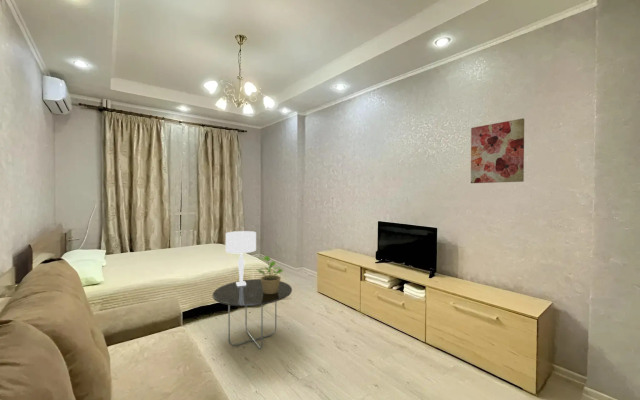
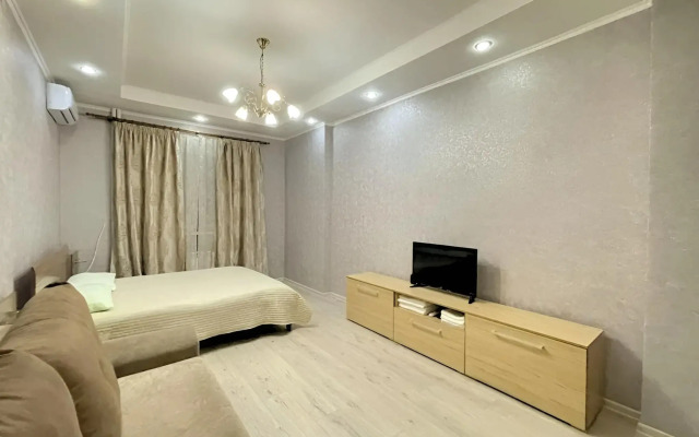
- wall art (495, 153)
- table lamp (241, 258)
- side table (246, 315)
- potted plant (271, 275)
